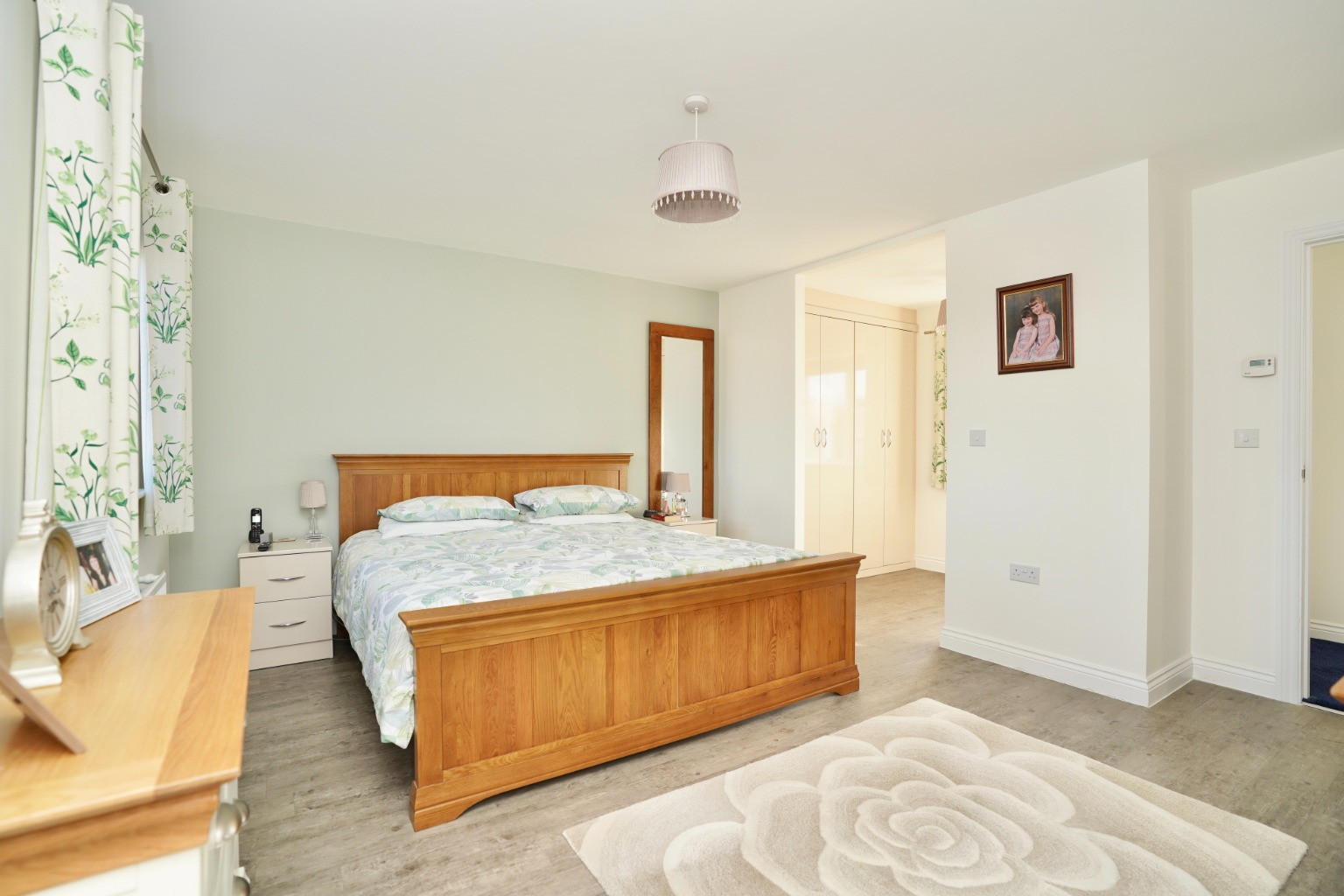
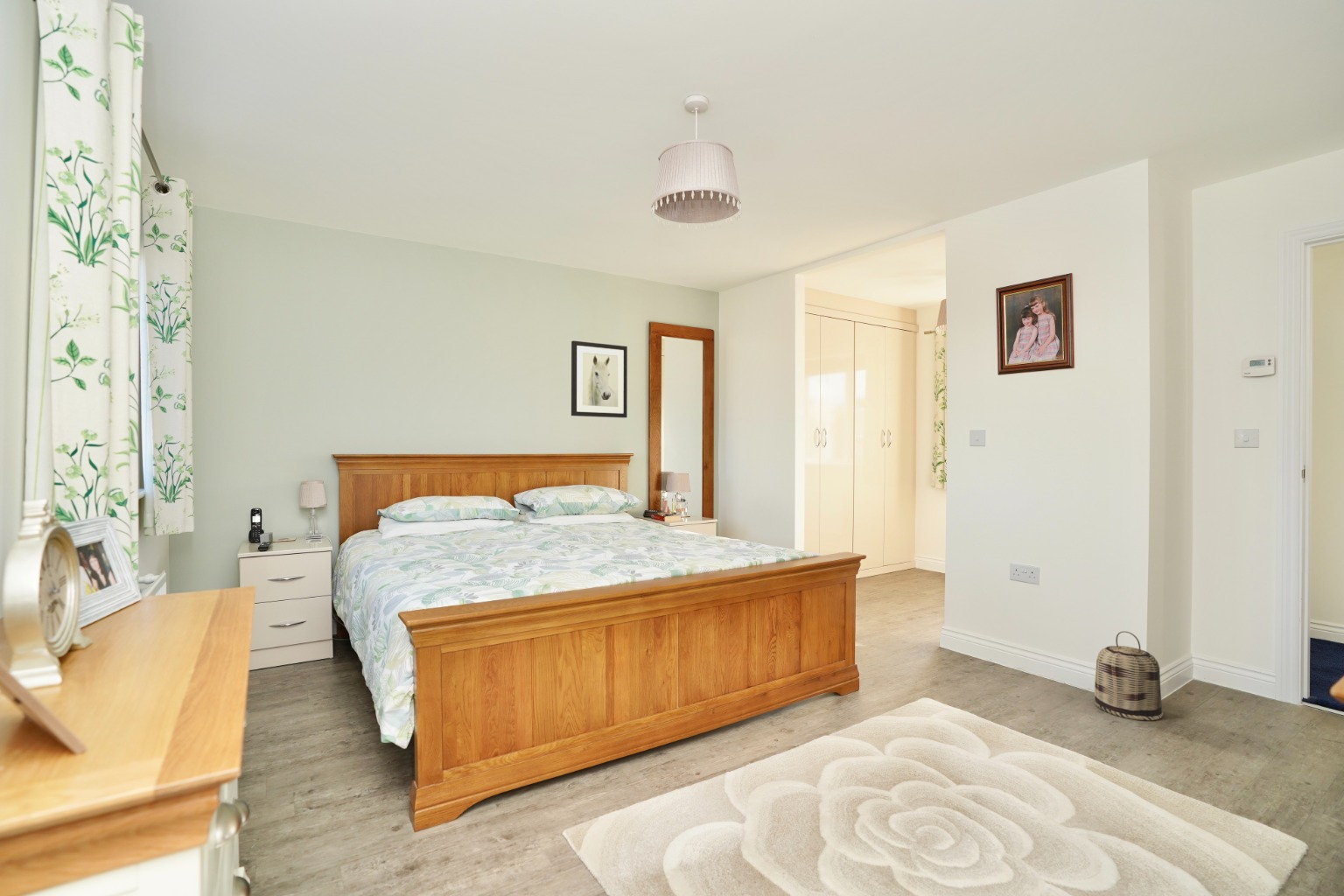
+ wall art (599, 380)
+ basket (1127, 670)
